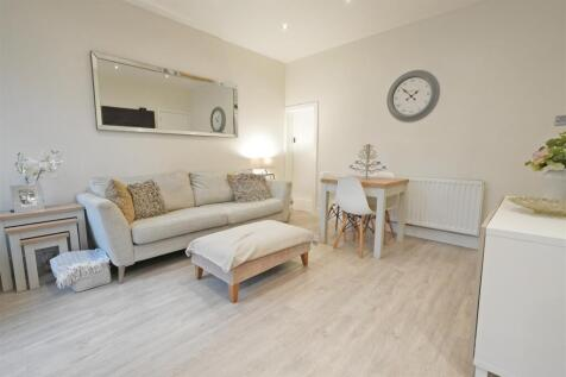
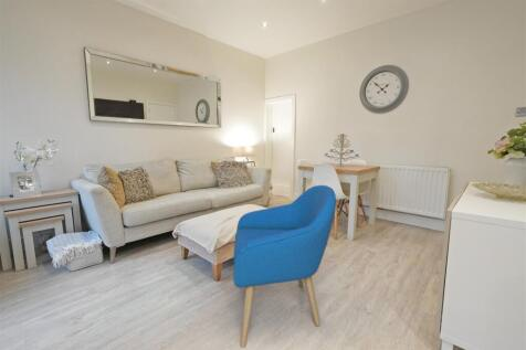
+ armchair (283, 246)
